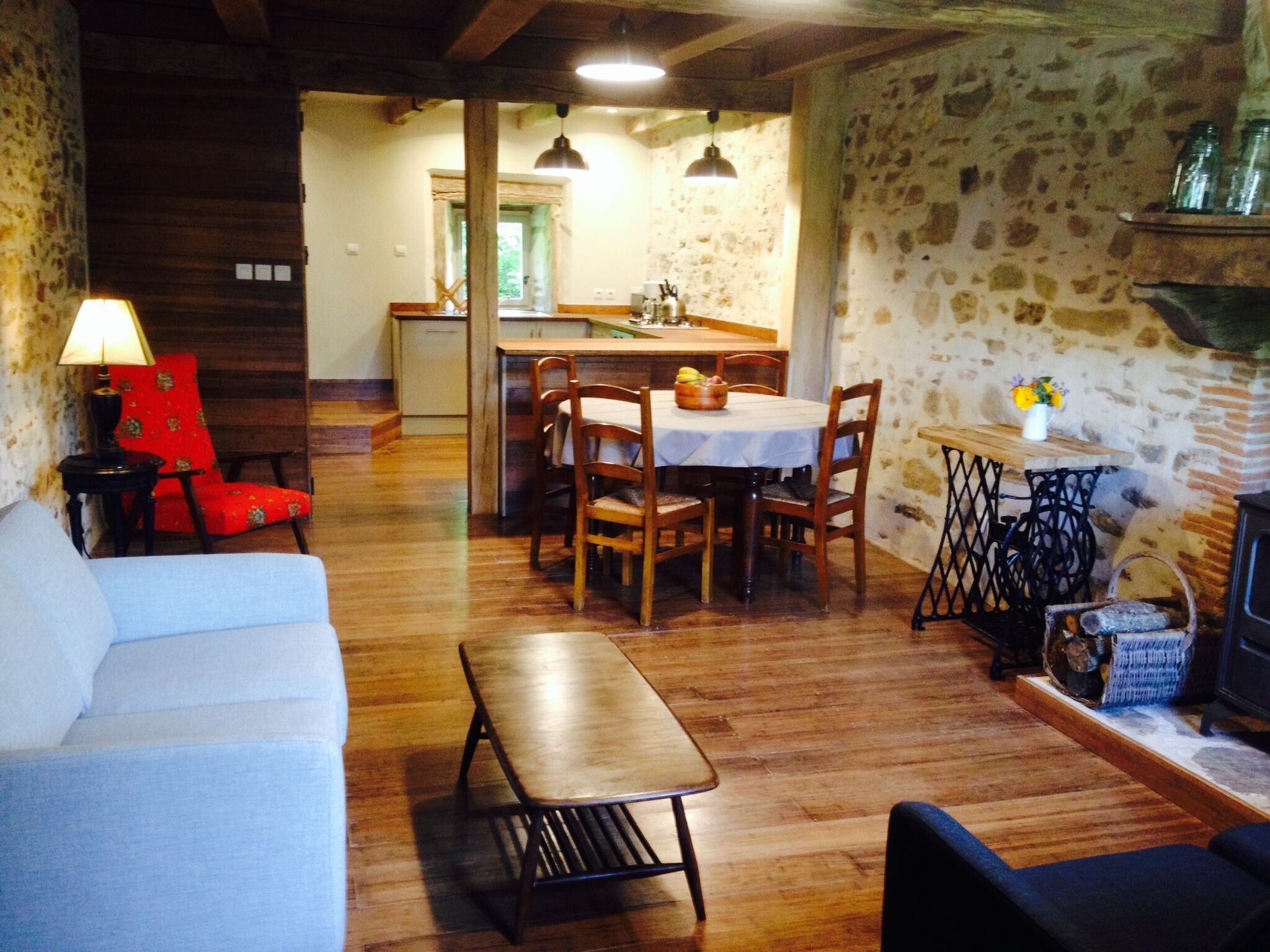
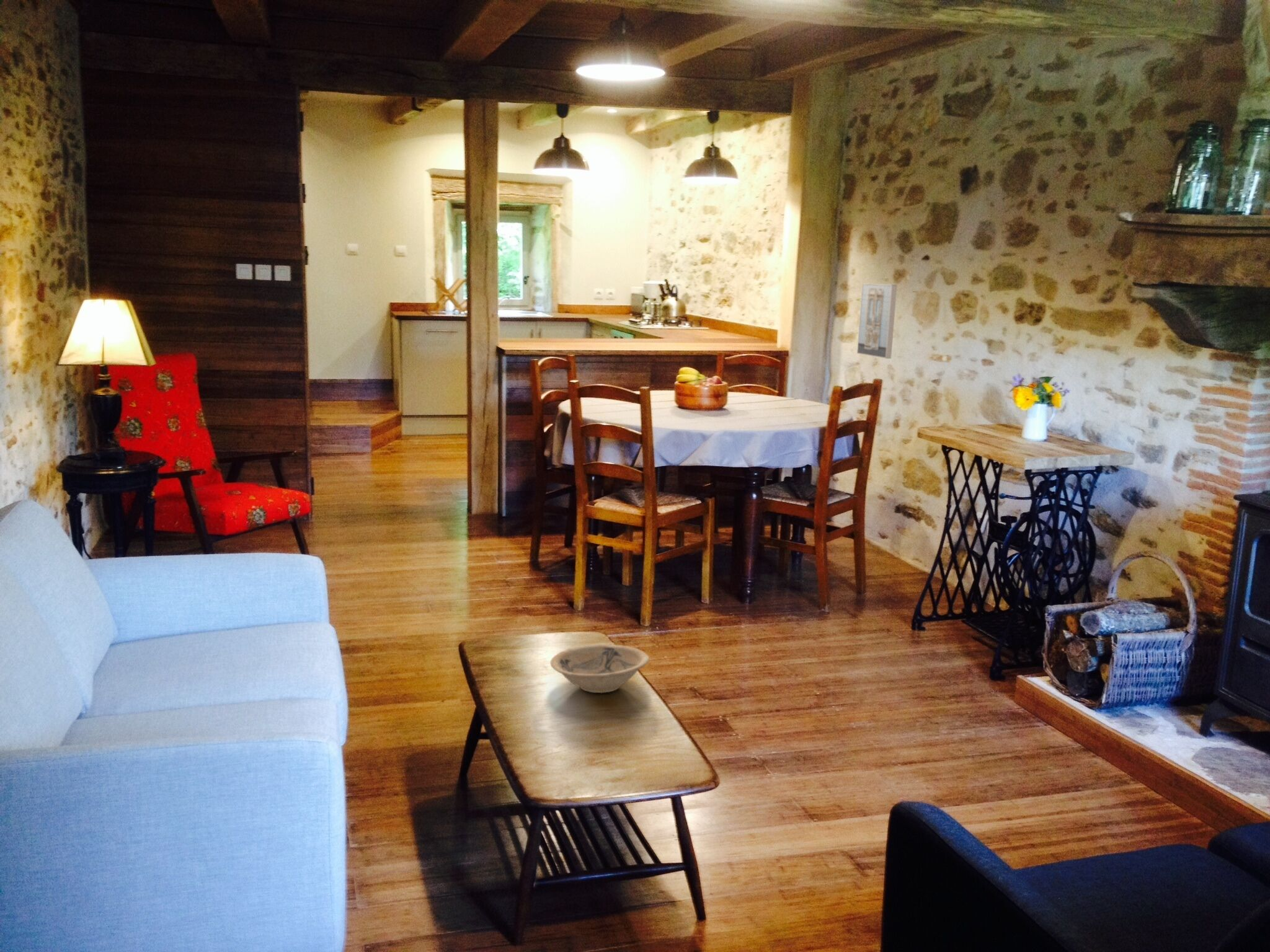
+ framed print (876, 320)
+ bowl (600, 671)
